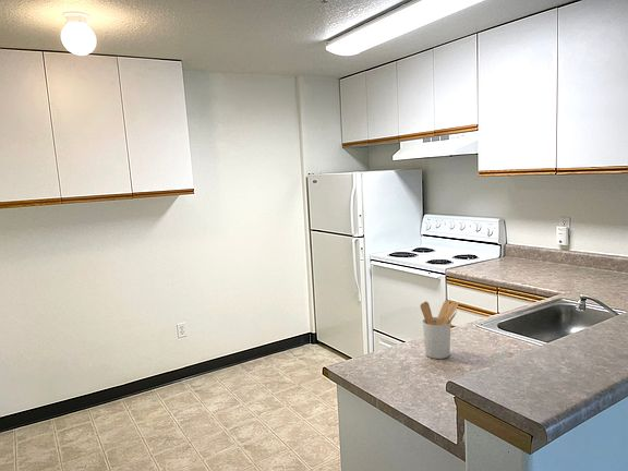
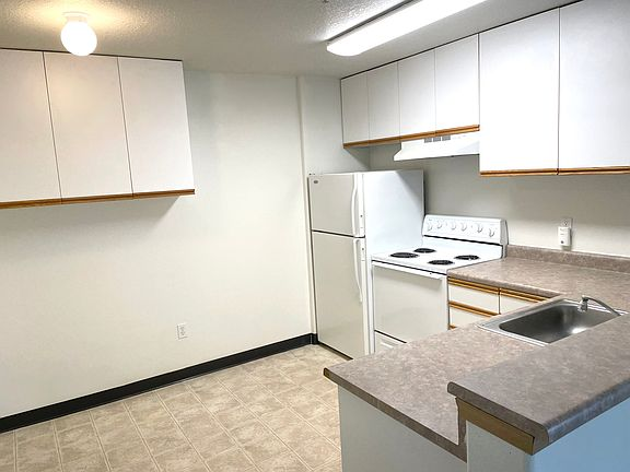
- utensil holder (440, 327)
